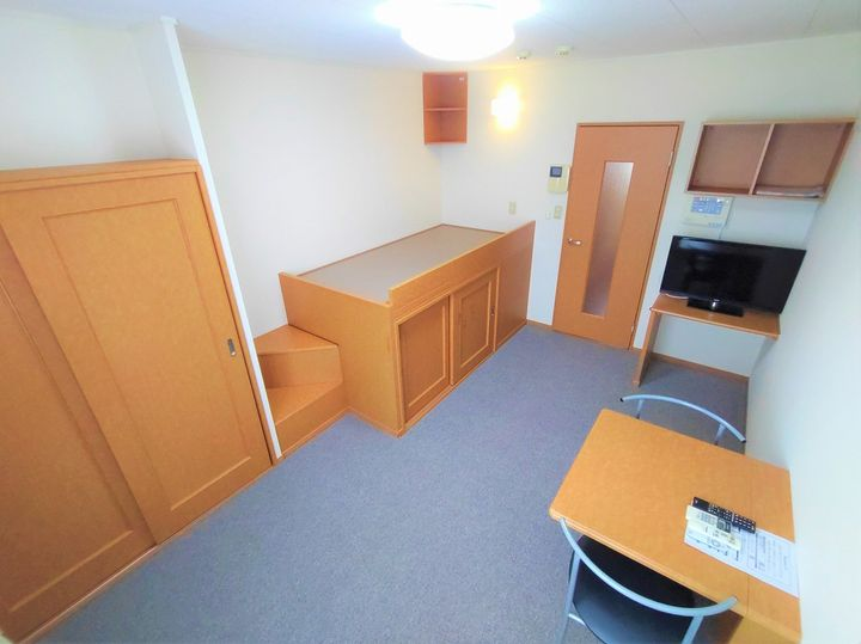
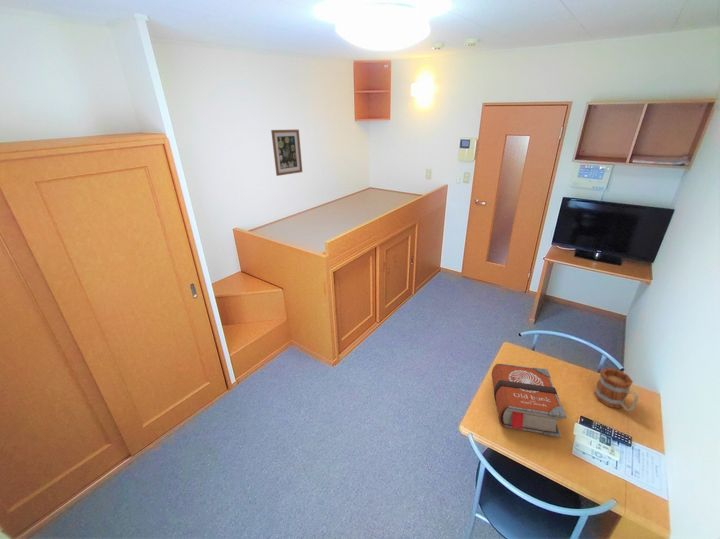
+ mug (617, 392)
+ bible (528, 398)
+ wall art (287, 152)
